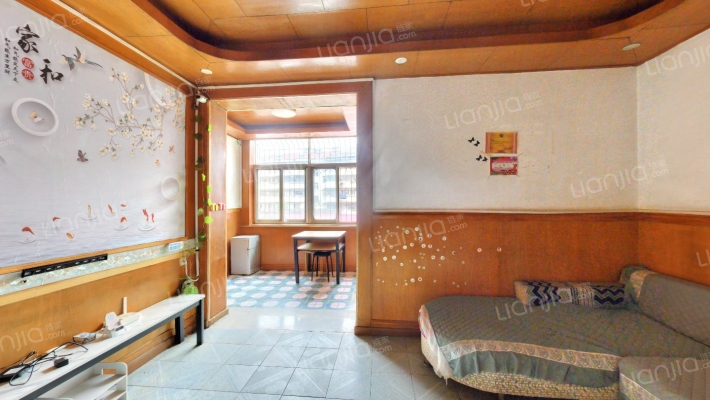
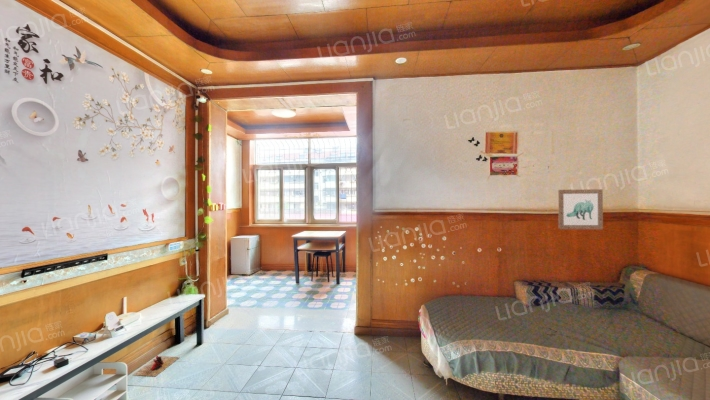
+ slippers (157, 361)
+ wall art (580, 209)
